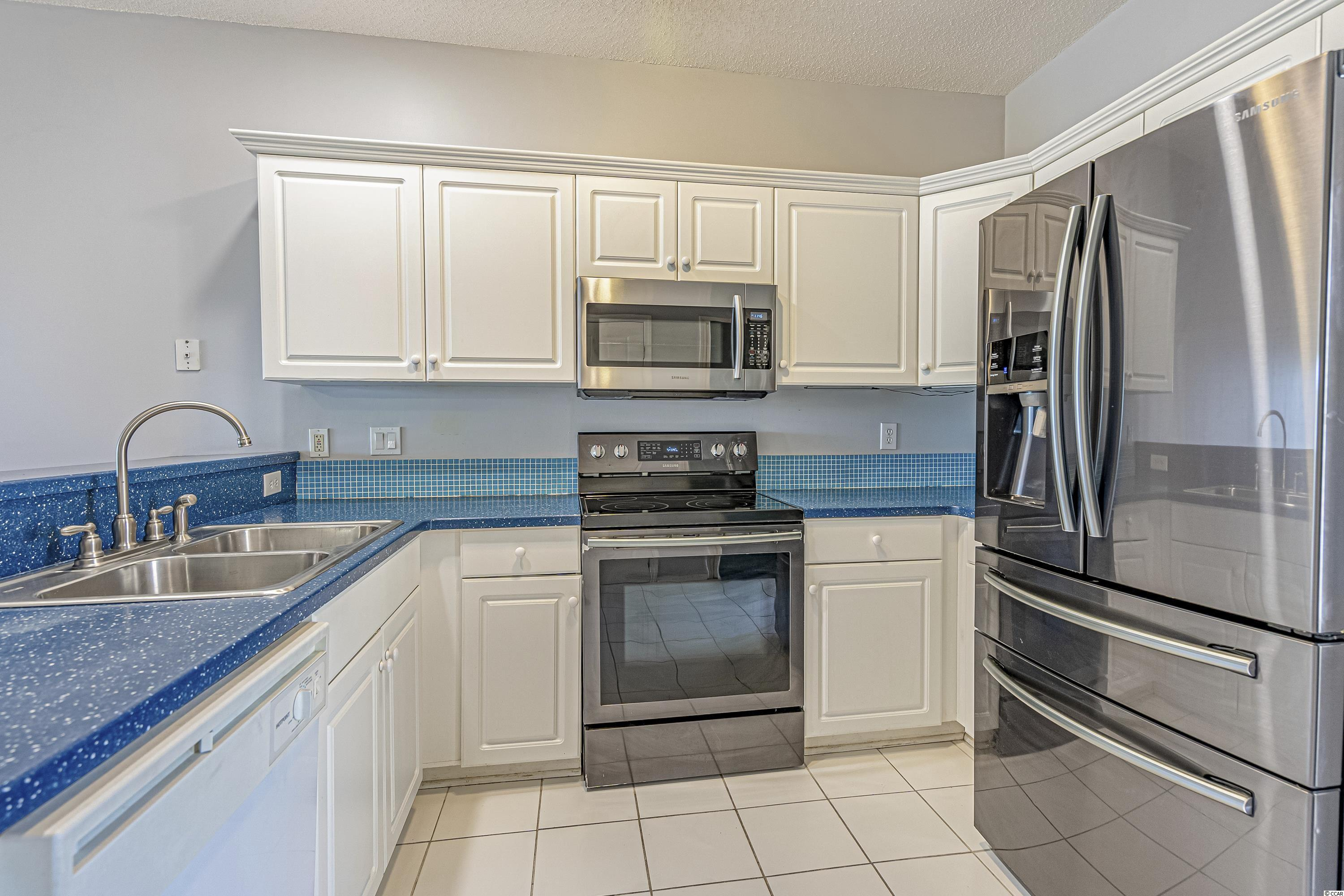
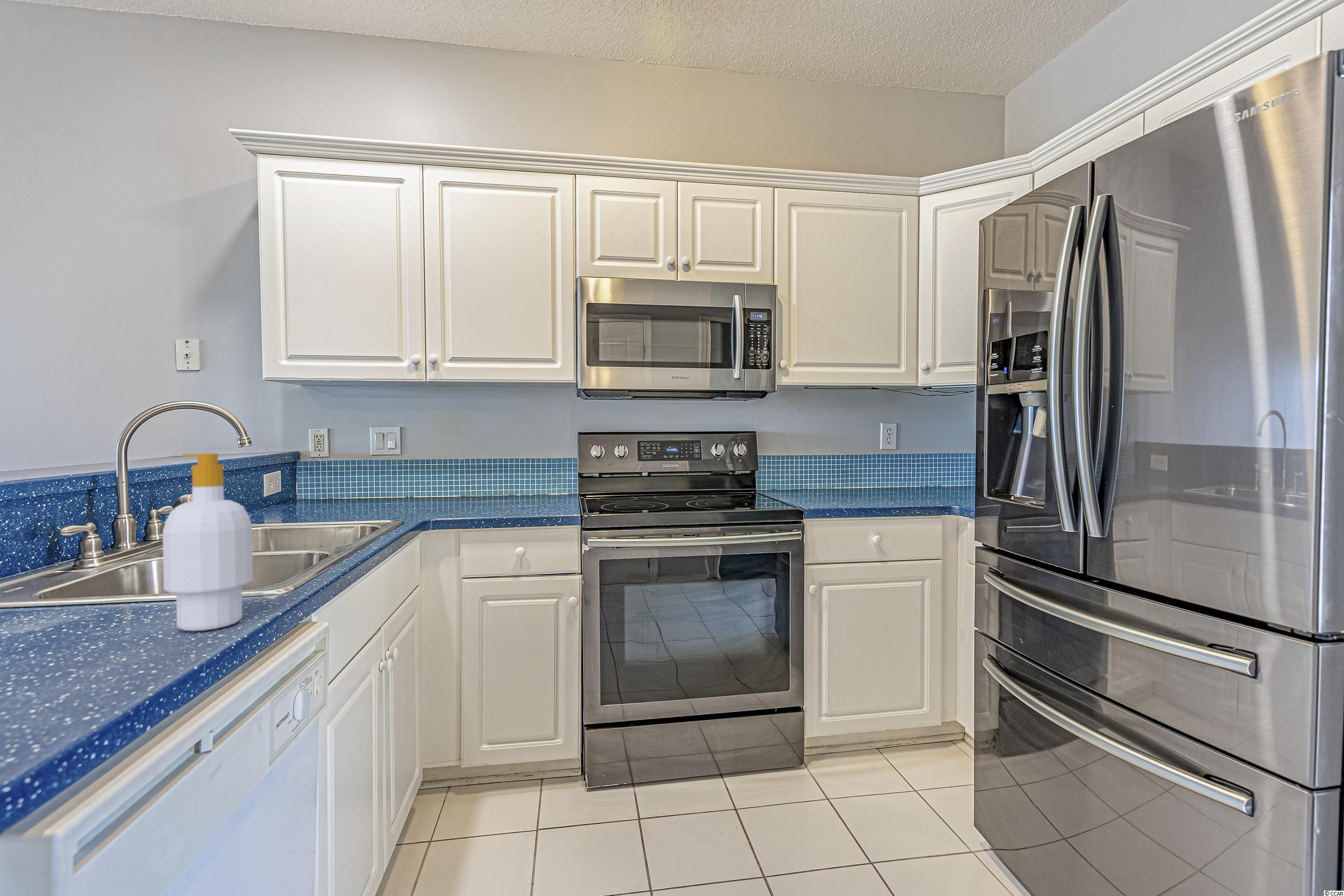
+ soap bottle (209, 539)
